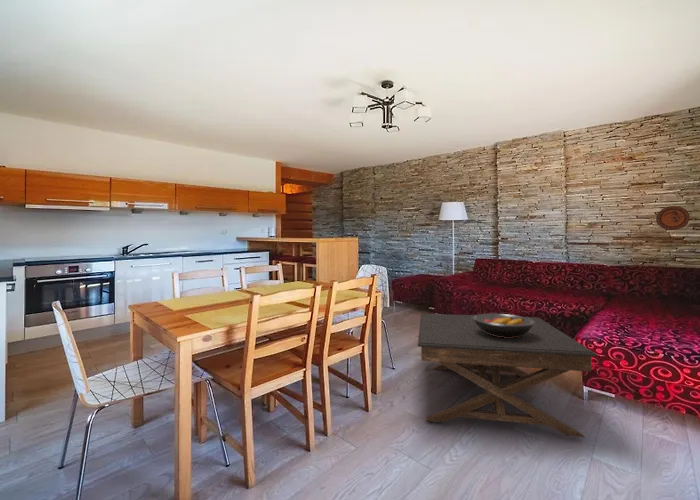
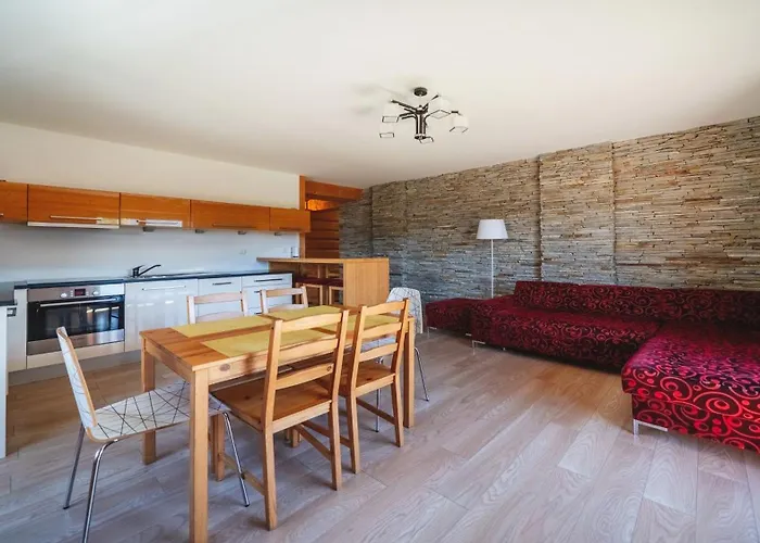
- decorative plate (672, 218)
- fruit bowl (502, 324)
- coffee table (488, 362)
